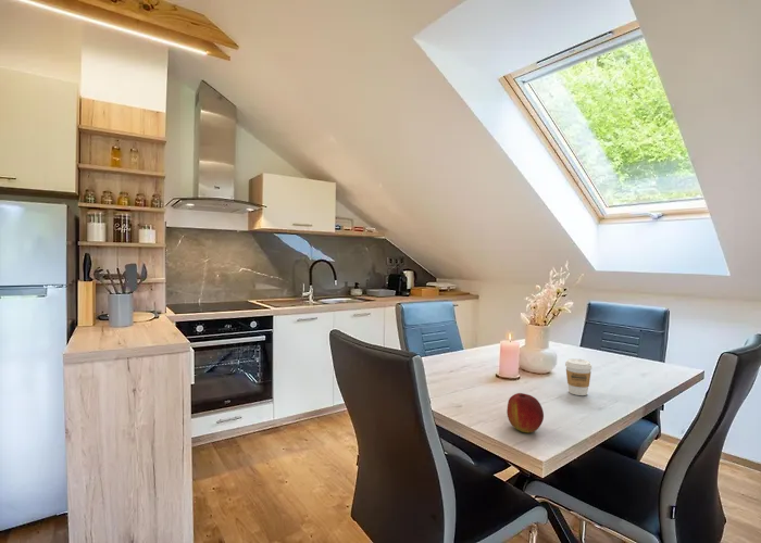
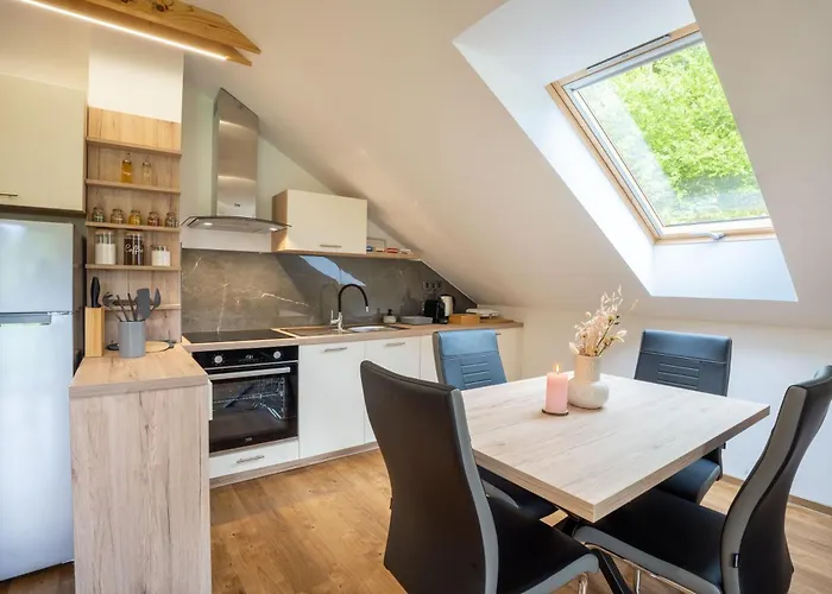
- apple (524, 412)
- coffee cup (577, 376)
